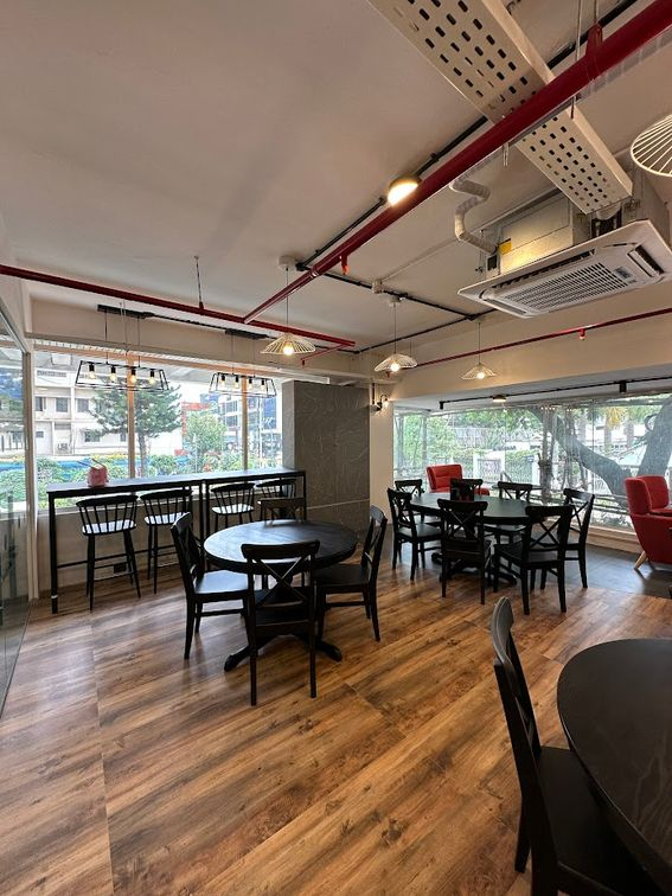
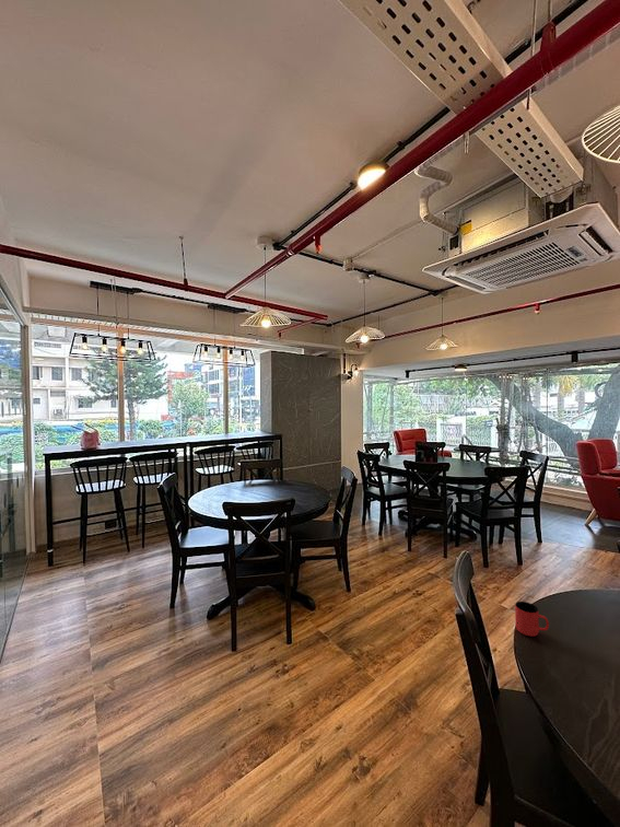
+ cup (531, 619)
